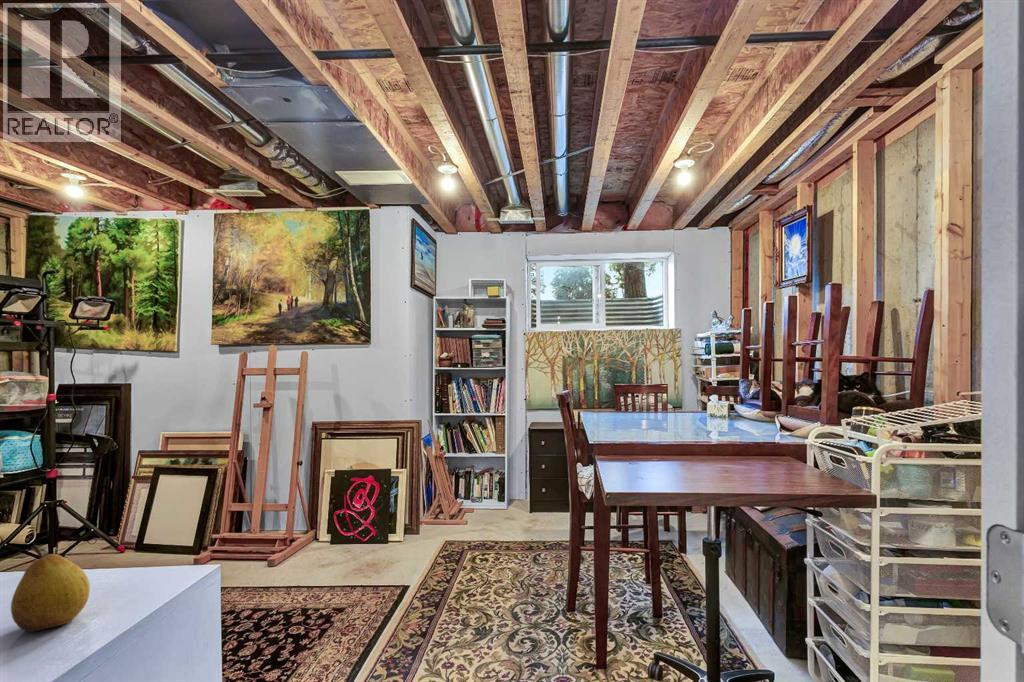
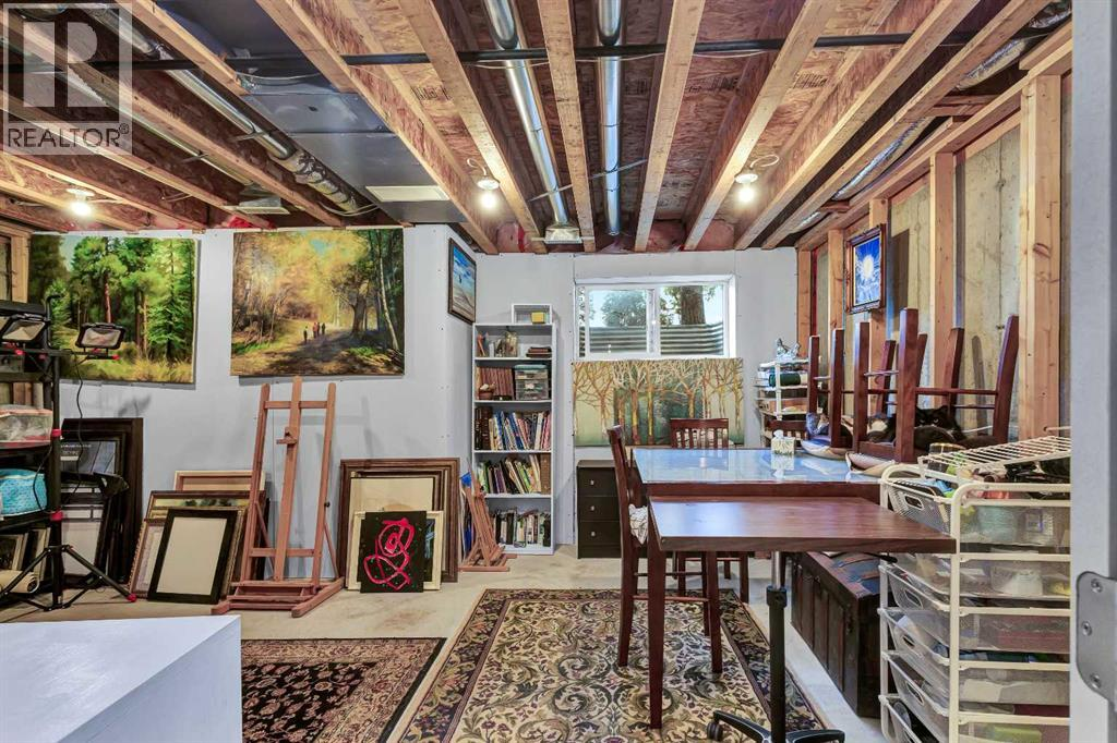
- fruit (52, 583)
